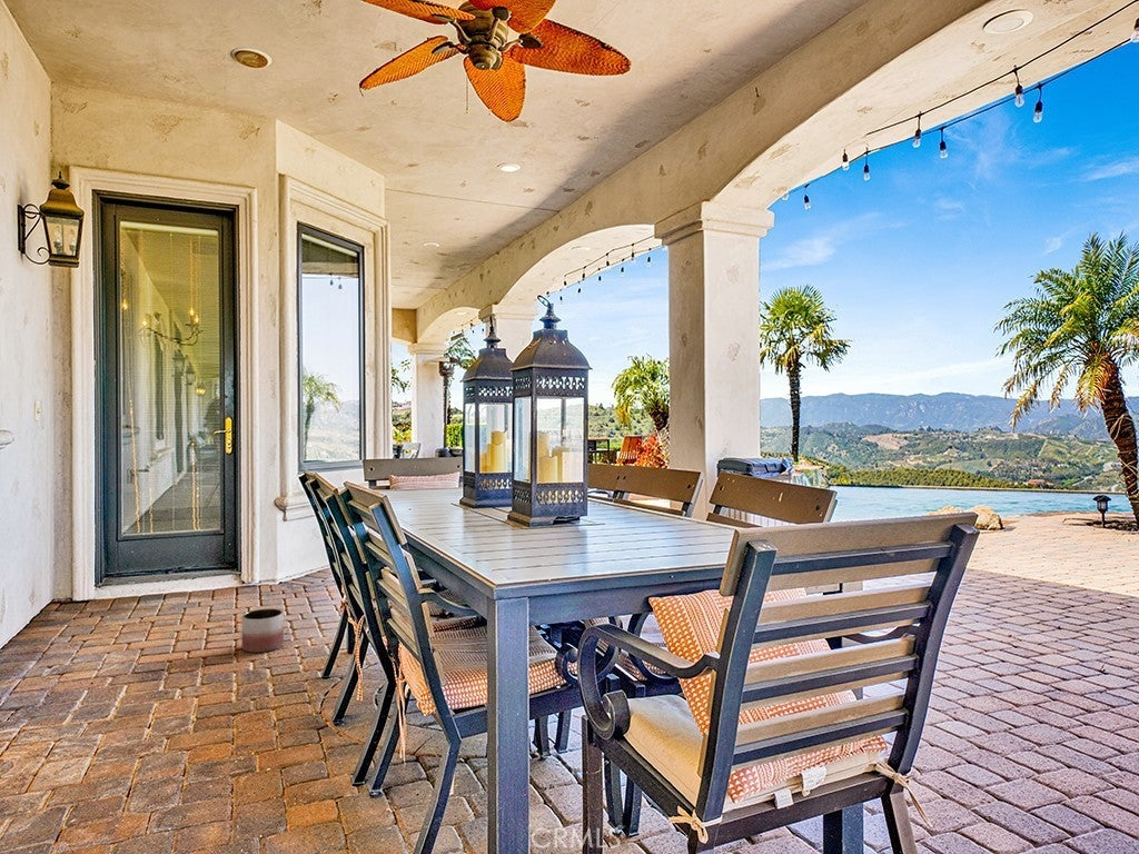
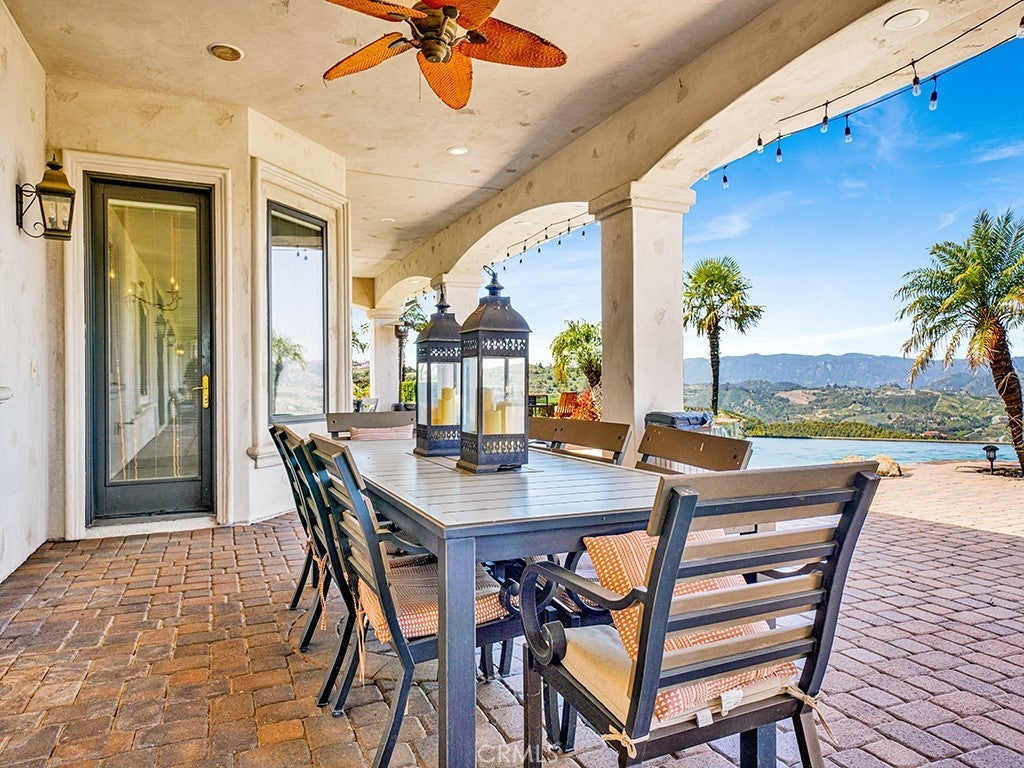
- planter (263, 629)
